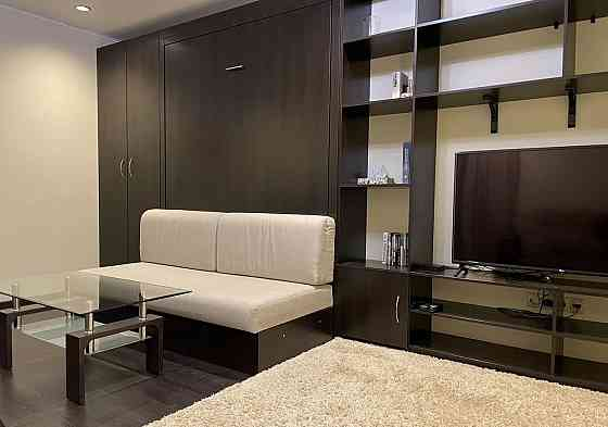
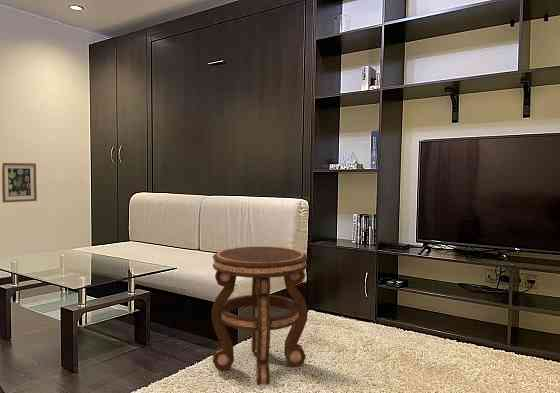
+ wall art (19, 182)
+ side table (259, 310)
